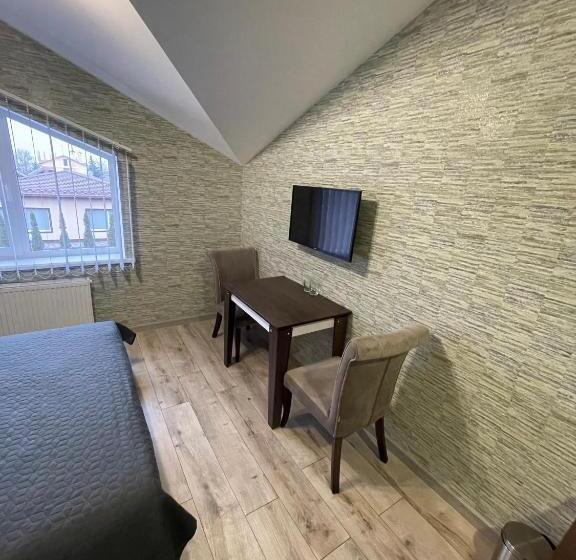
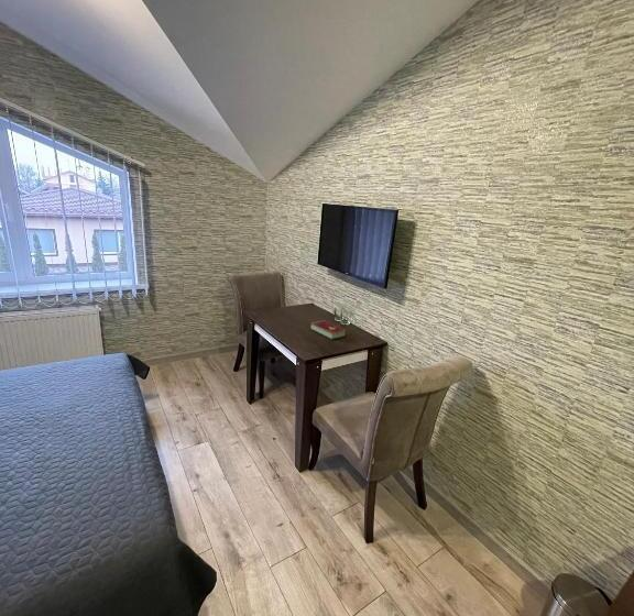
+ hardcover book (327, 329)
